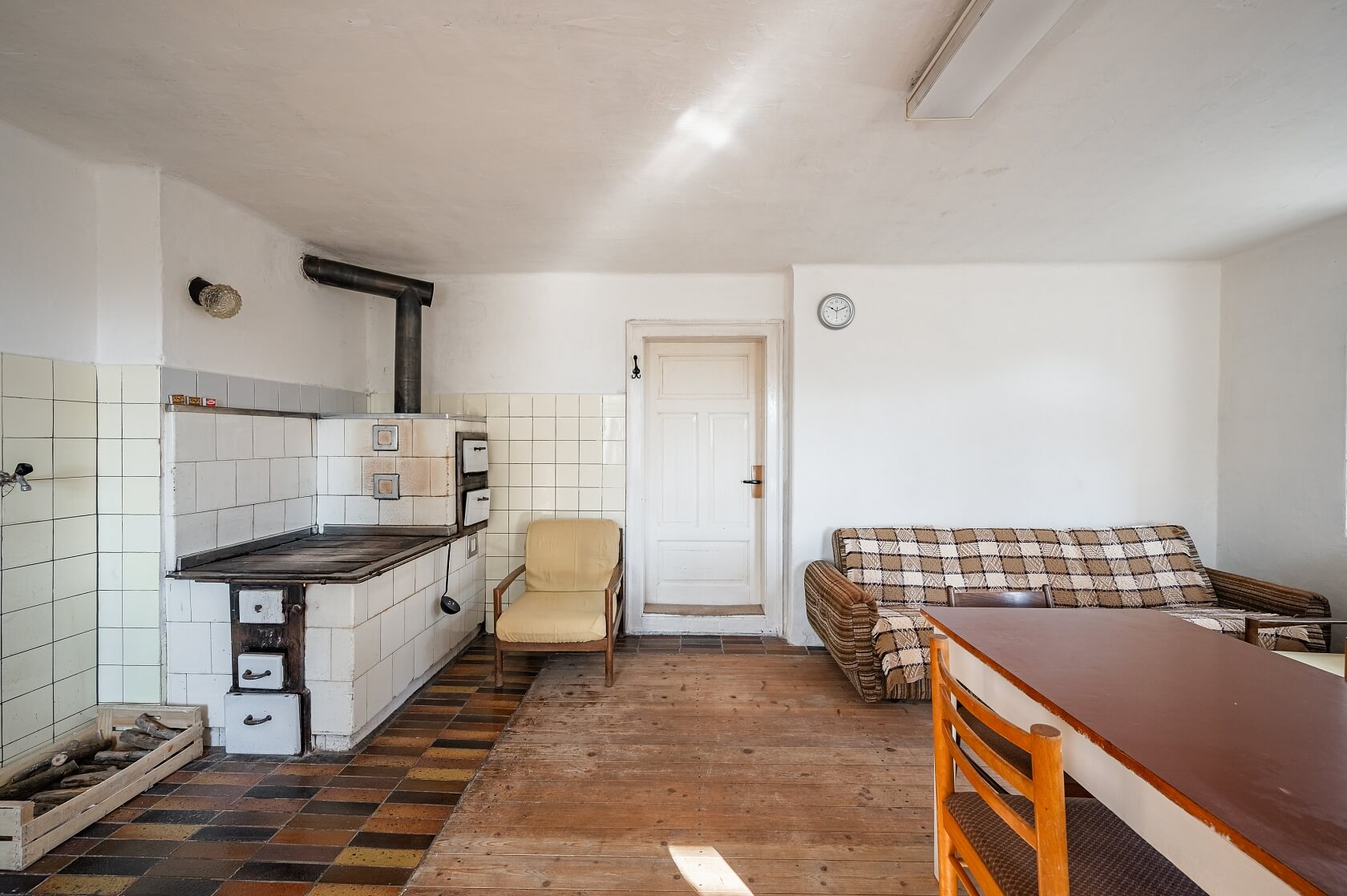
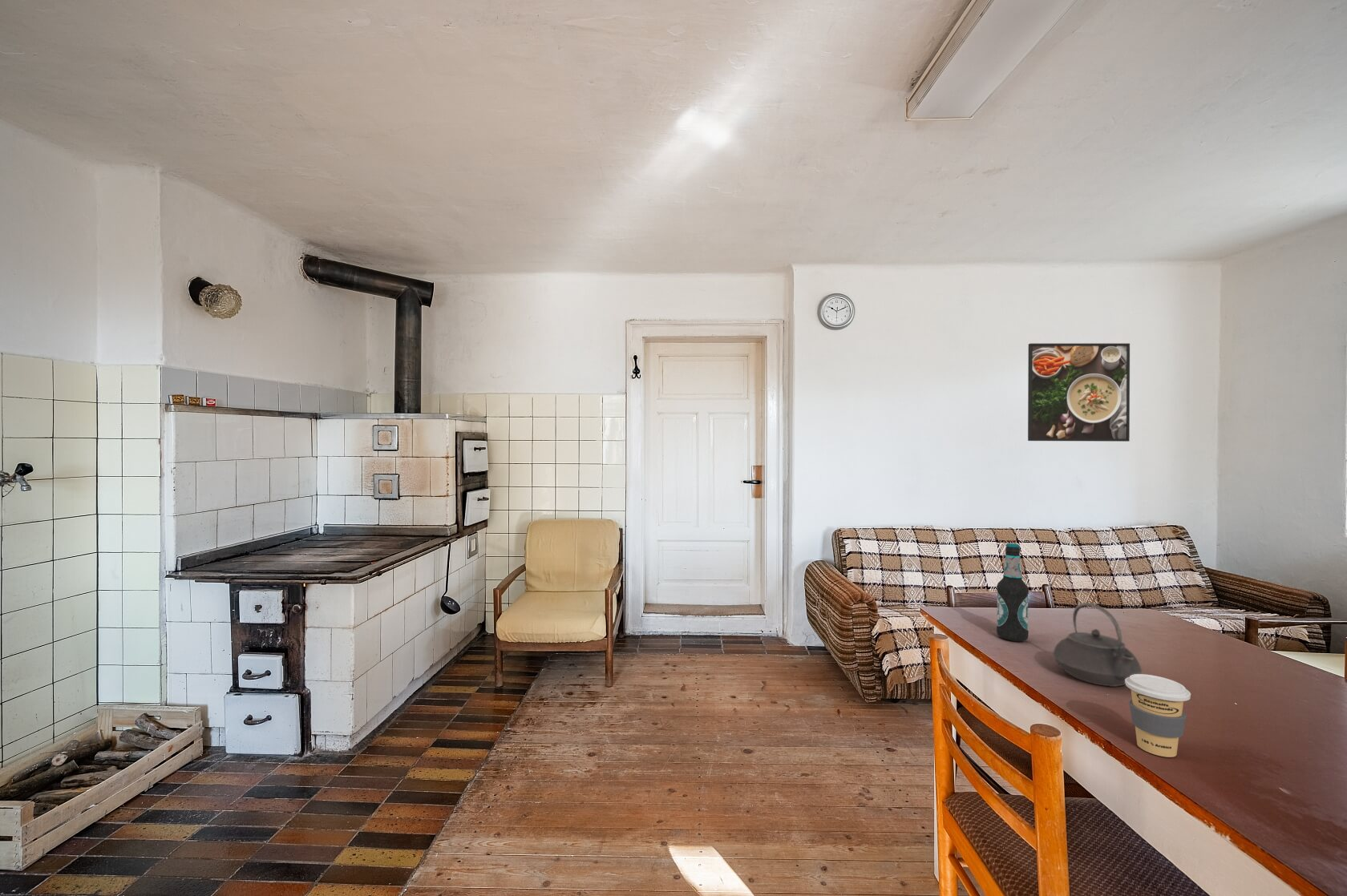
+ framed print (1078, 392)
+ bottle (1012, 591)
+ coffee cup (1156, 715)
+ teapot (1099, 642)
